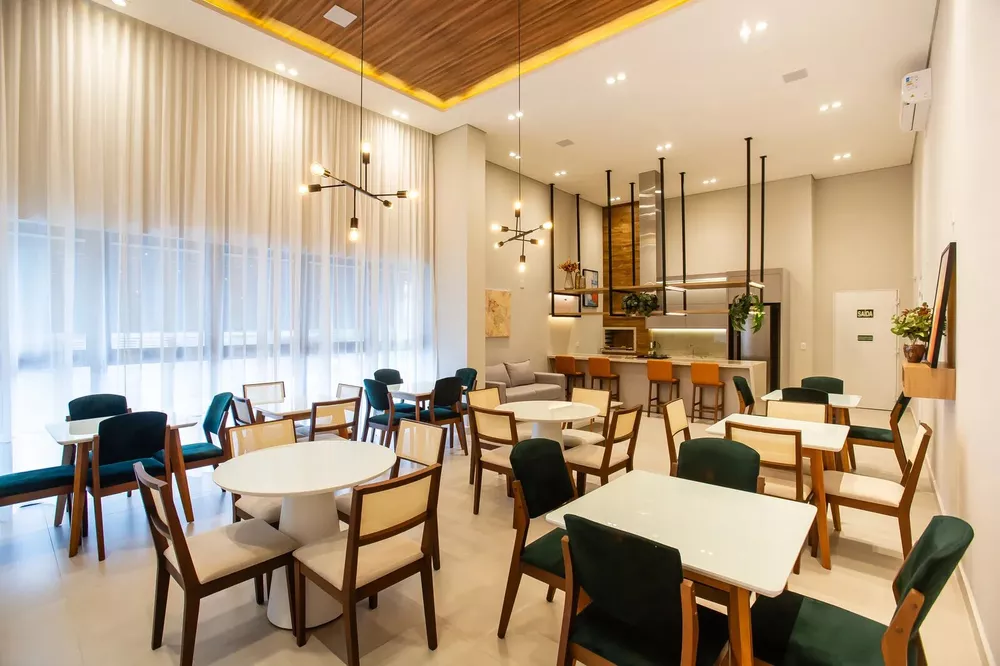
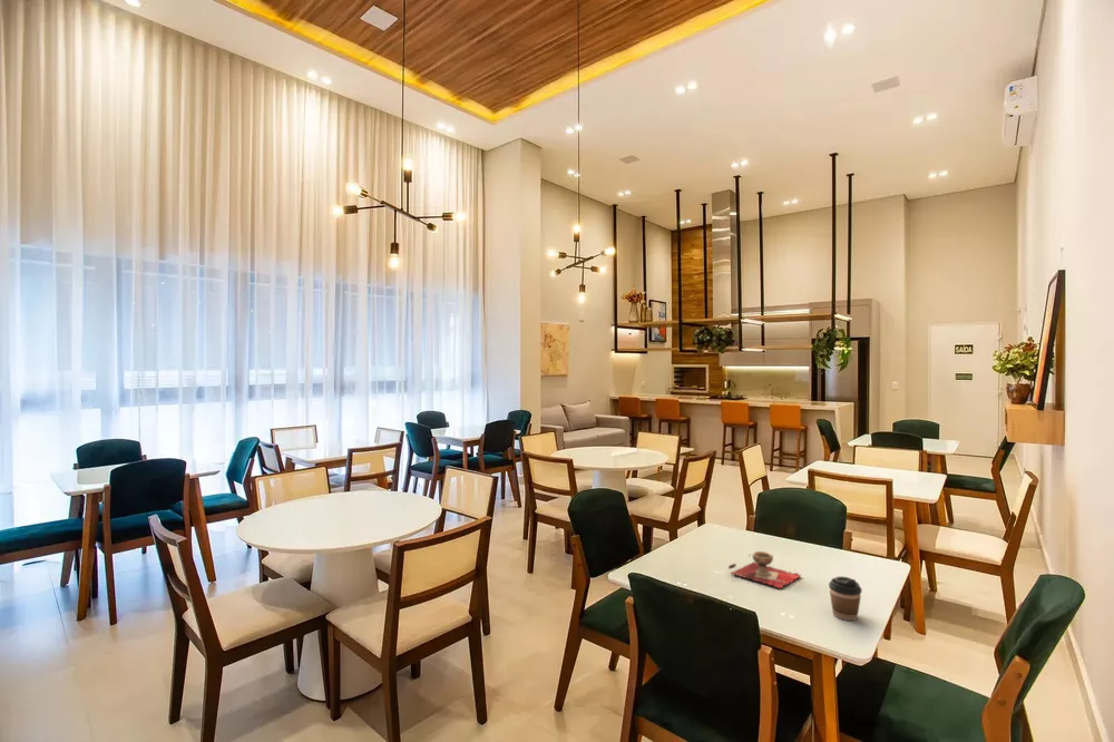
+ decorative bowl (764, 565)
+ coffee cup (844, 596)
